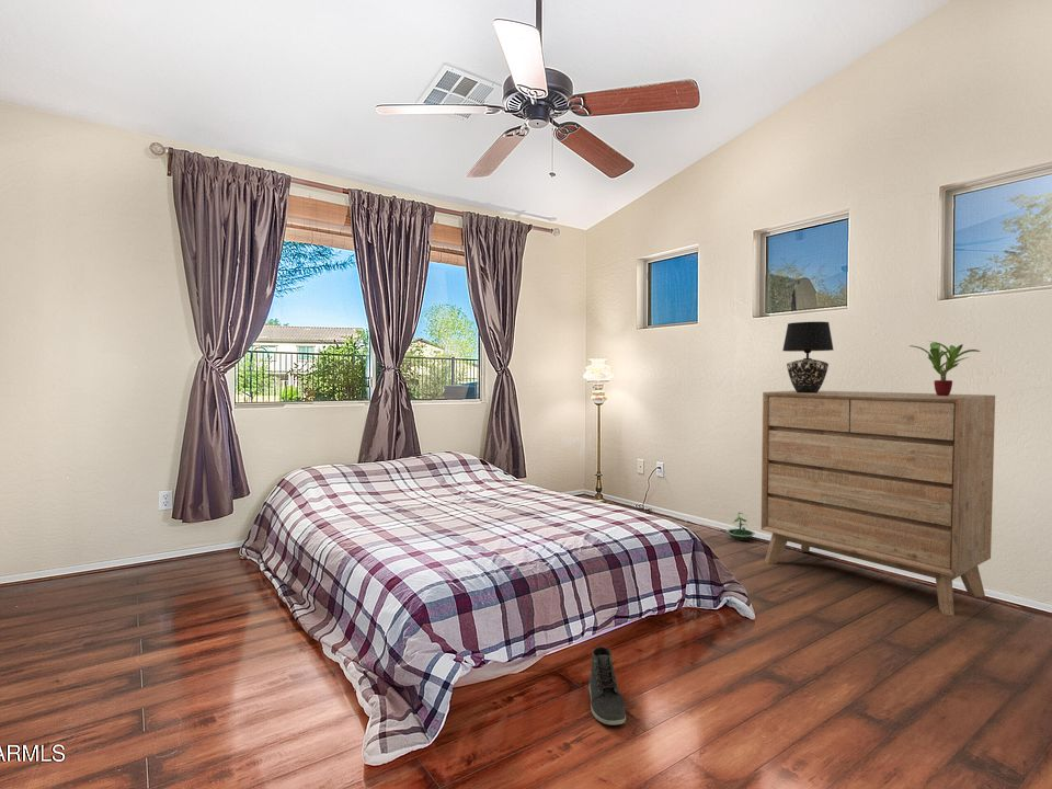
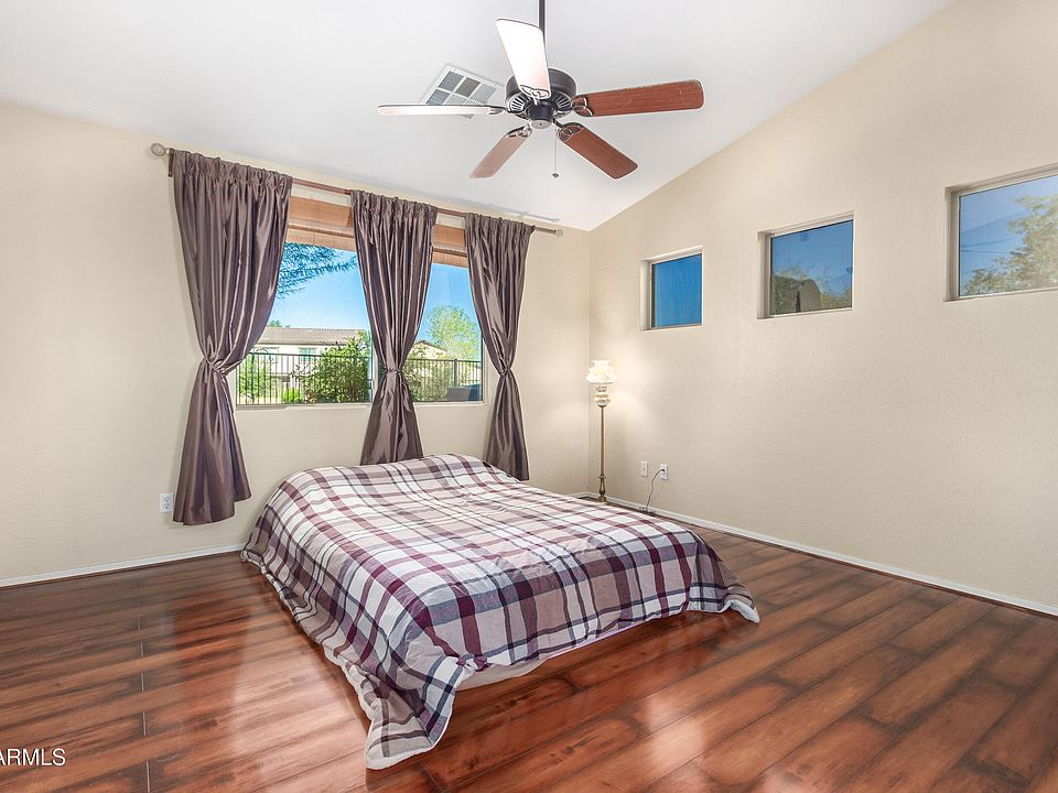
- potted plant (944, 368)
- dresser (867, 485)
- table lamp (807, 357)
- sneaker (604, 684)
- terrarium (740, 517)
